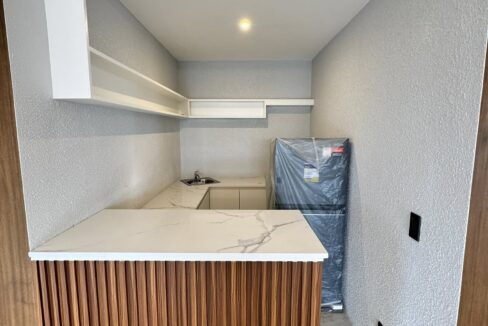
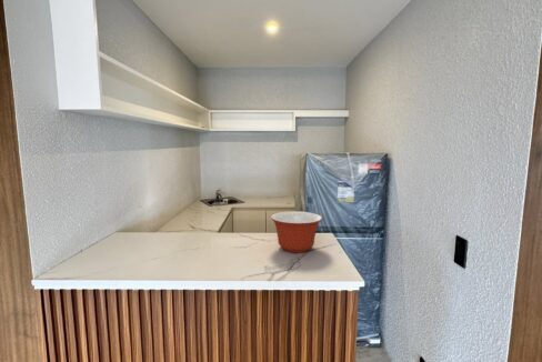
+ mixing bowl (295, 232)
